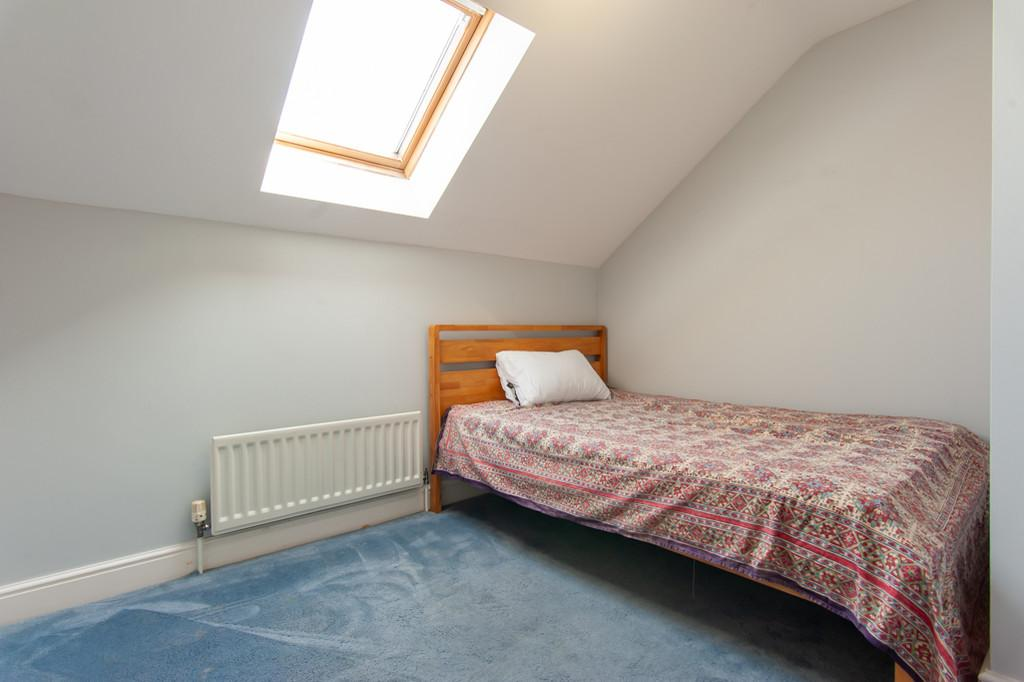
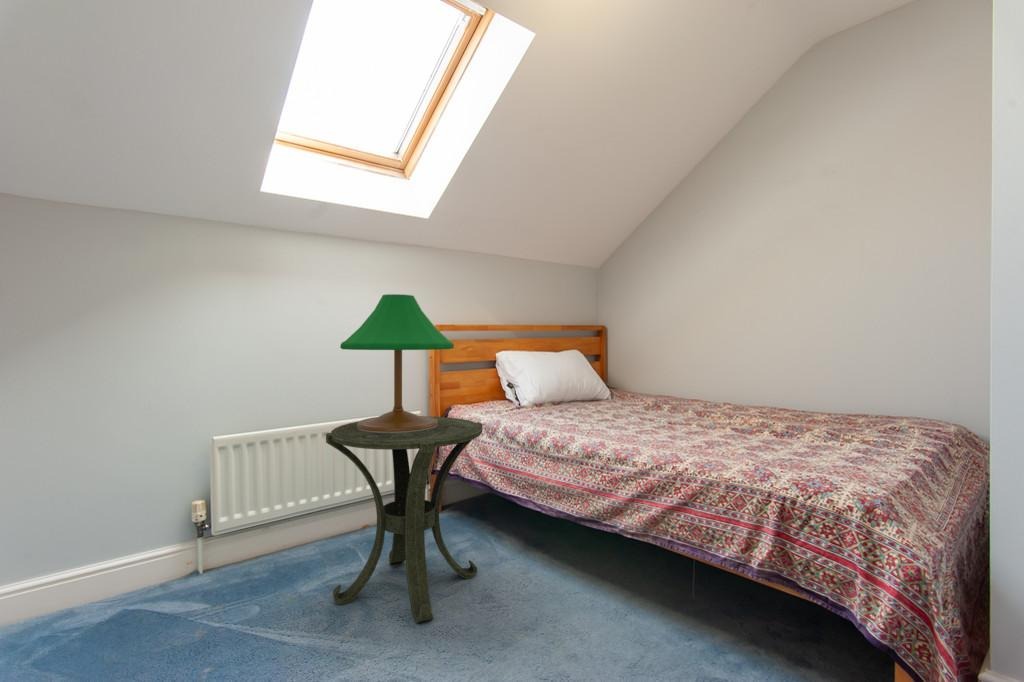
+ table lamp (398, 360)
+ side table (408, 507)
